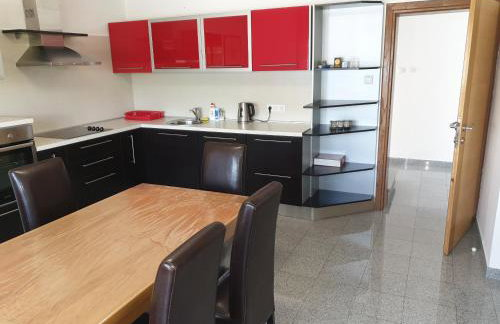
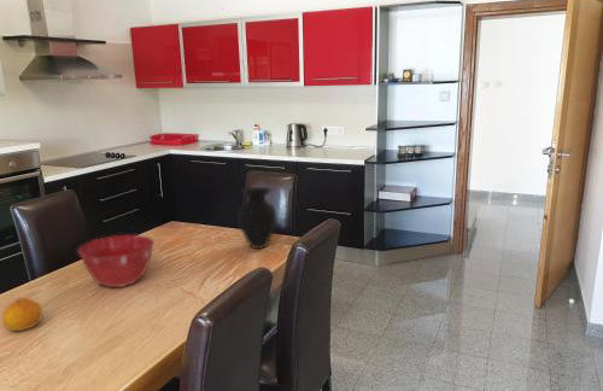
+ mixing bowl (118, 263)
+ fruit (22, 313)
+ vase (257, 218)
